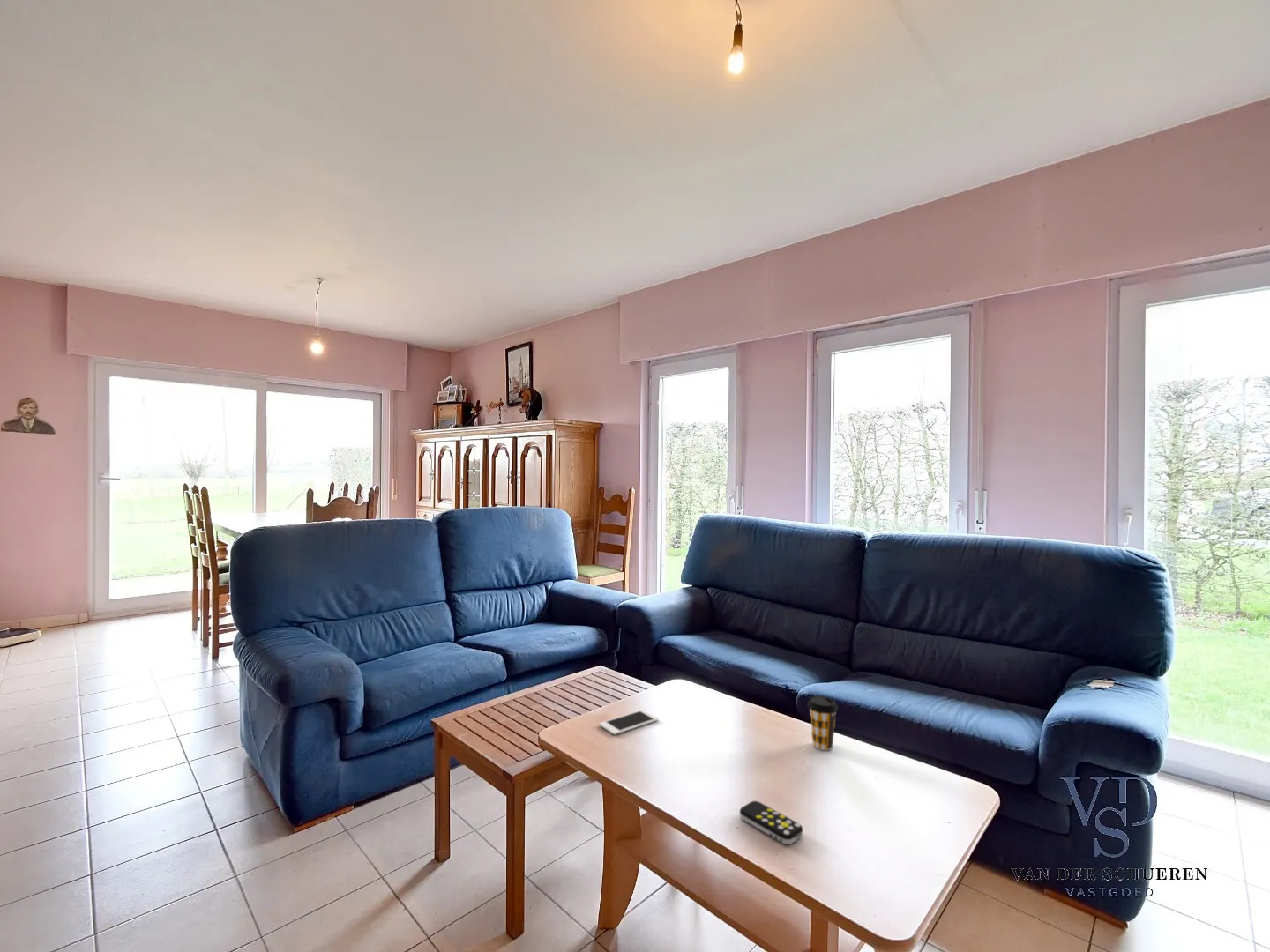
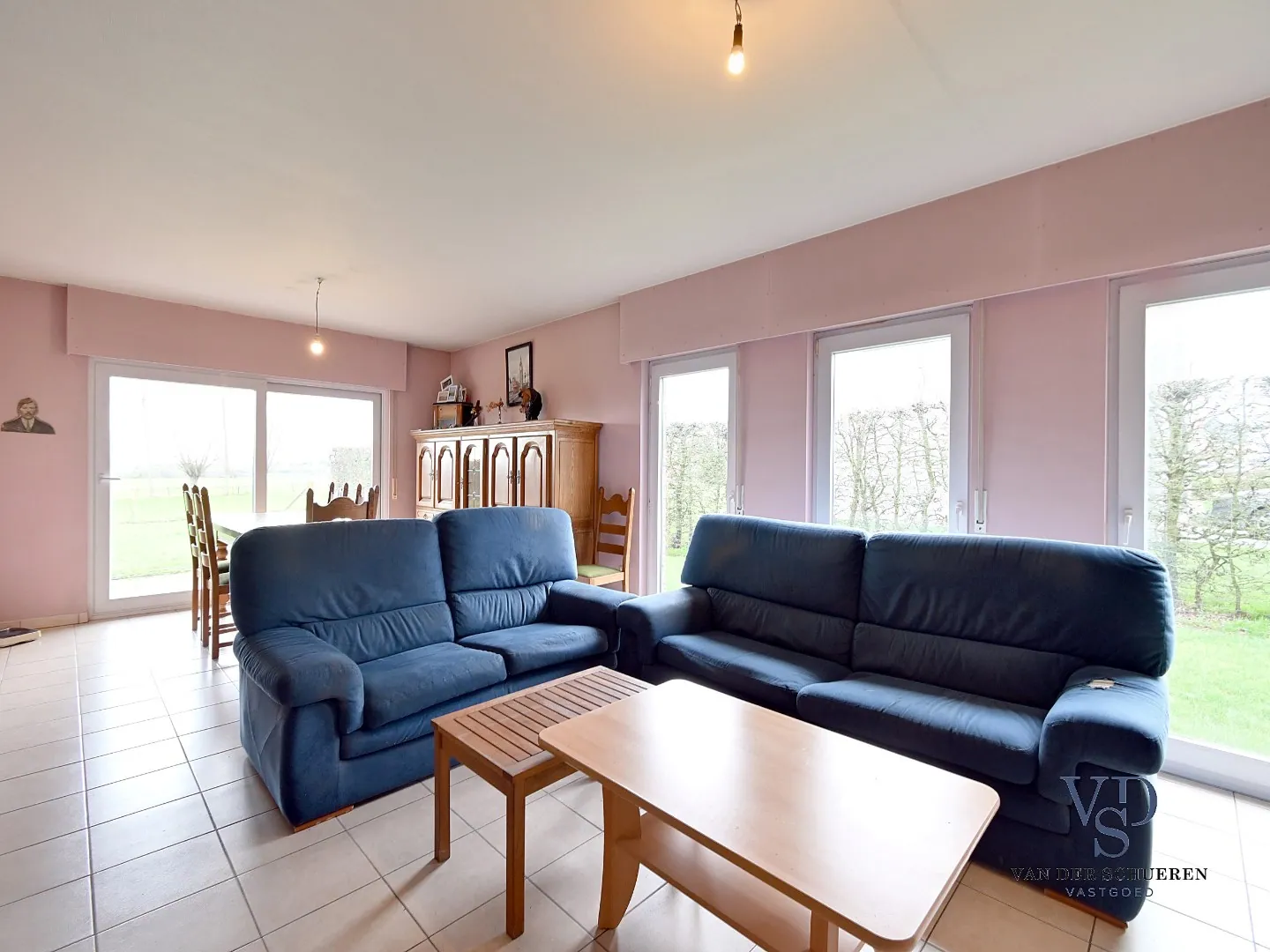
- cell phone (629, 721)
- remote control (770, 821)
- coffee cup (822, 723)
